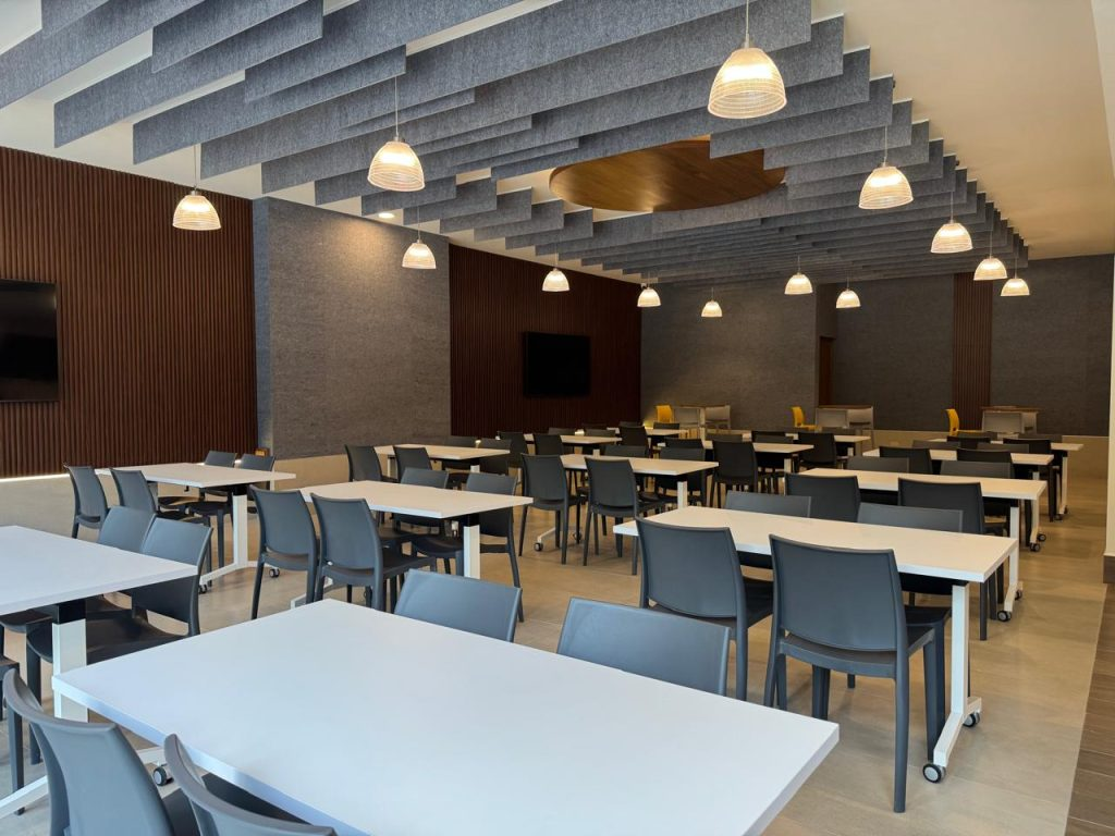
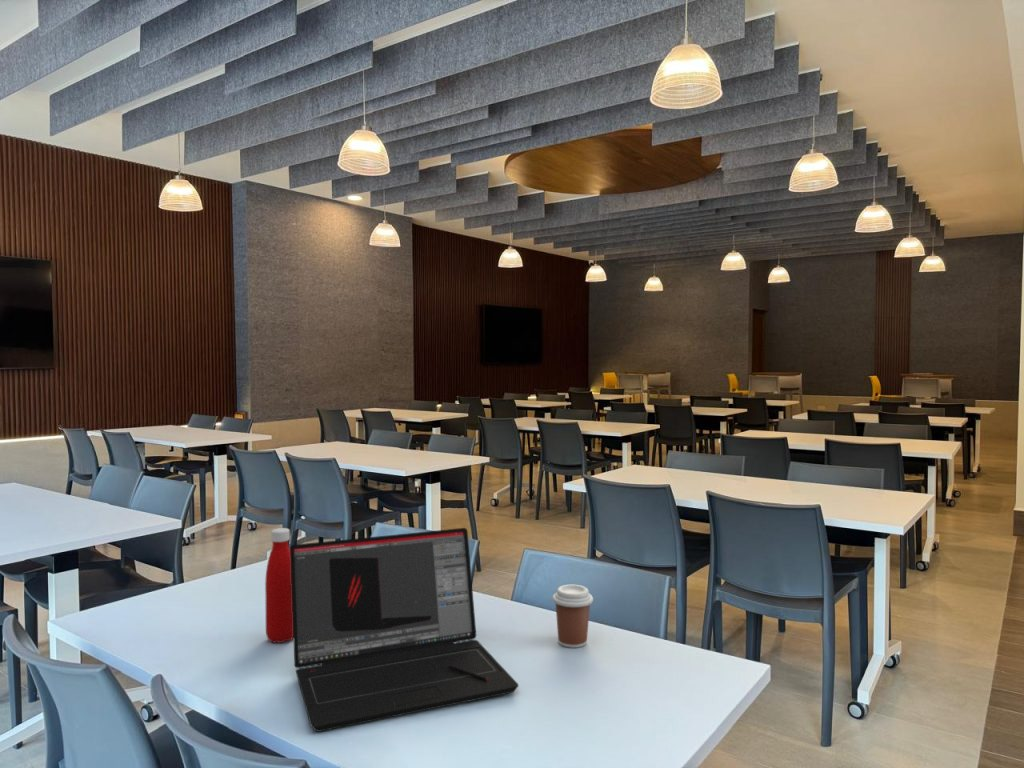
+ bottle (280, 584)
+ laptop (400, 616)
+ coffee cup (572, 615)
